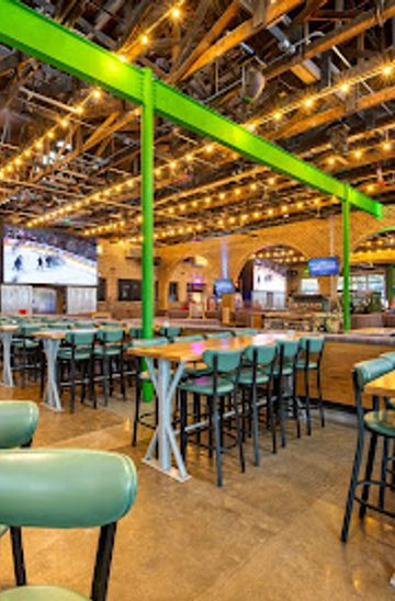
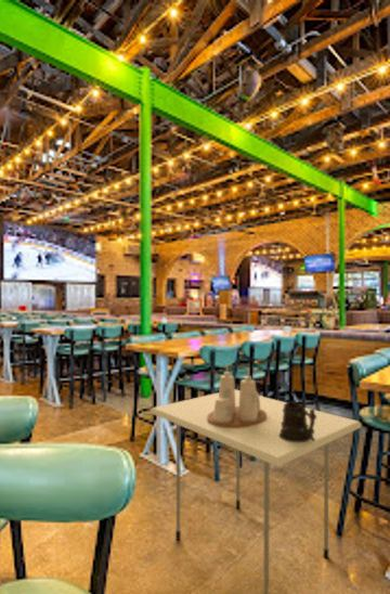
+ condiment set (239, 391)
+ beer mug (298, 421)
+ dining table (238, 481)
